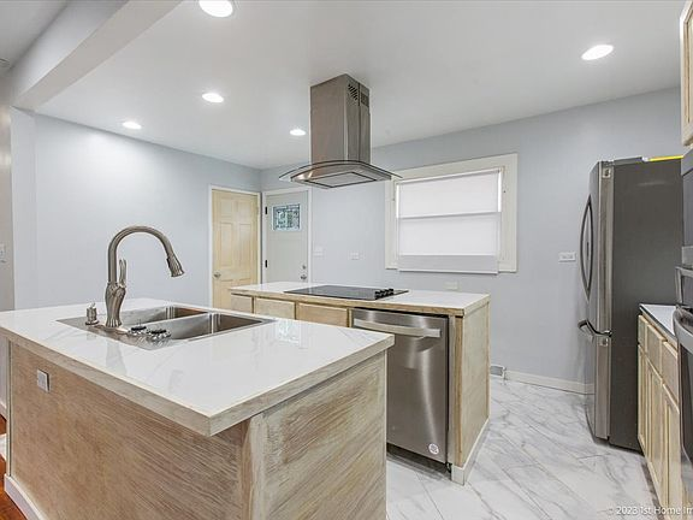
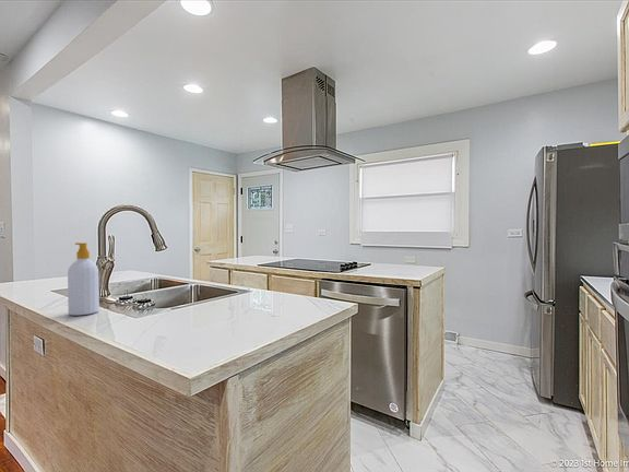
+ soap bottle (83, 278)
